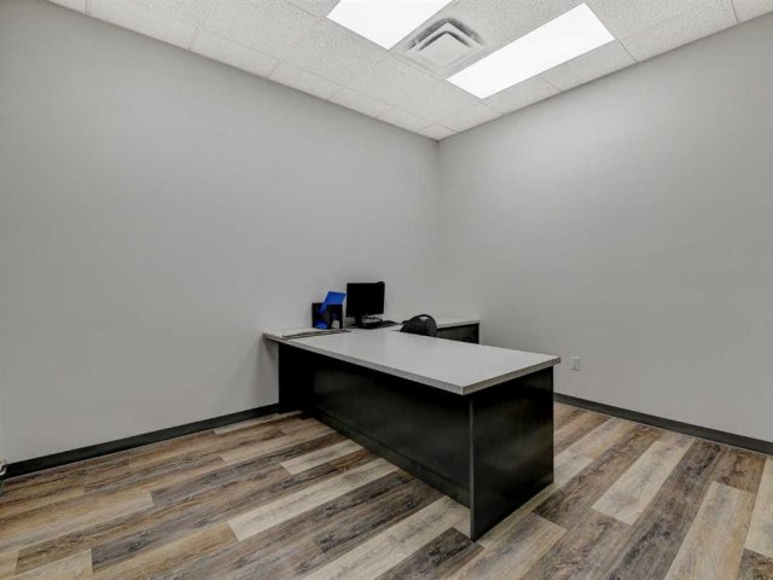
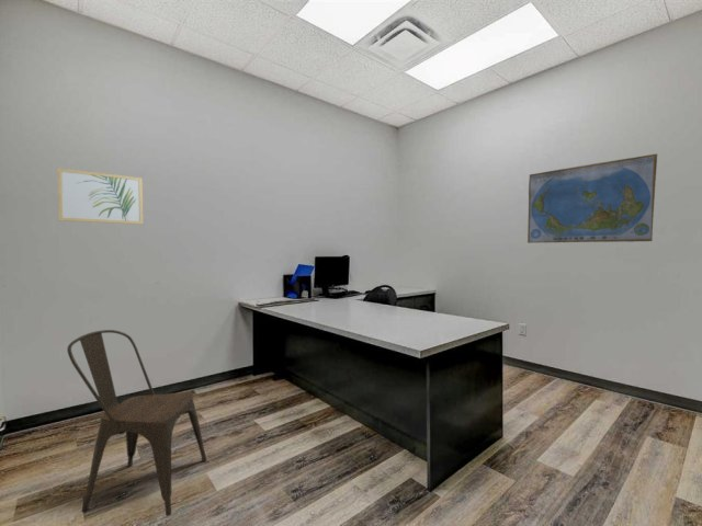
+ wall art (102, 197)
+ chair (139, 409)
+ world map (584, 204)
